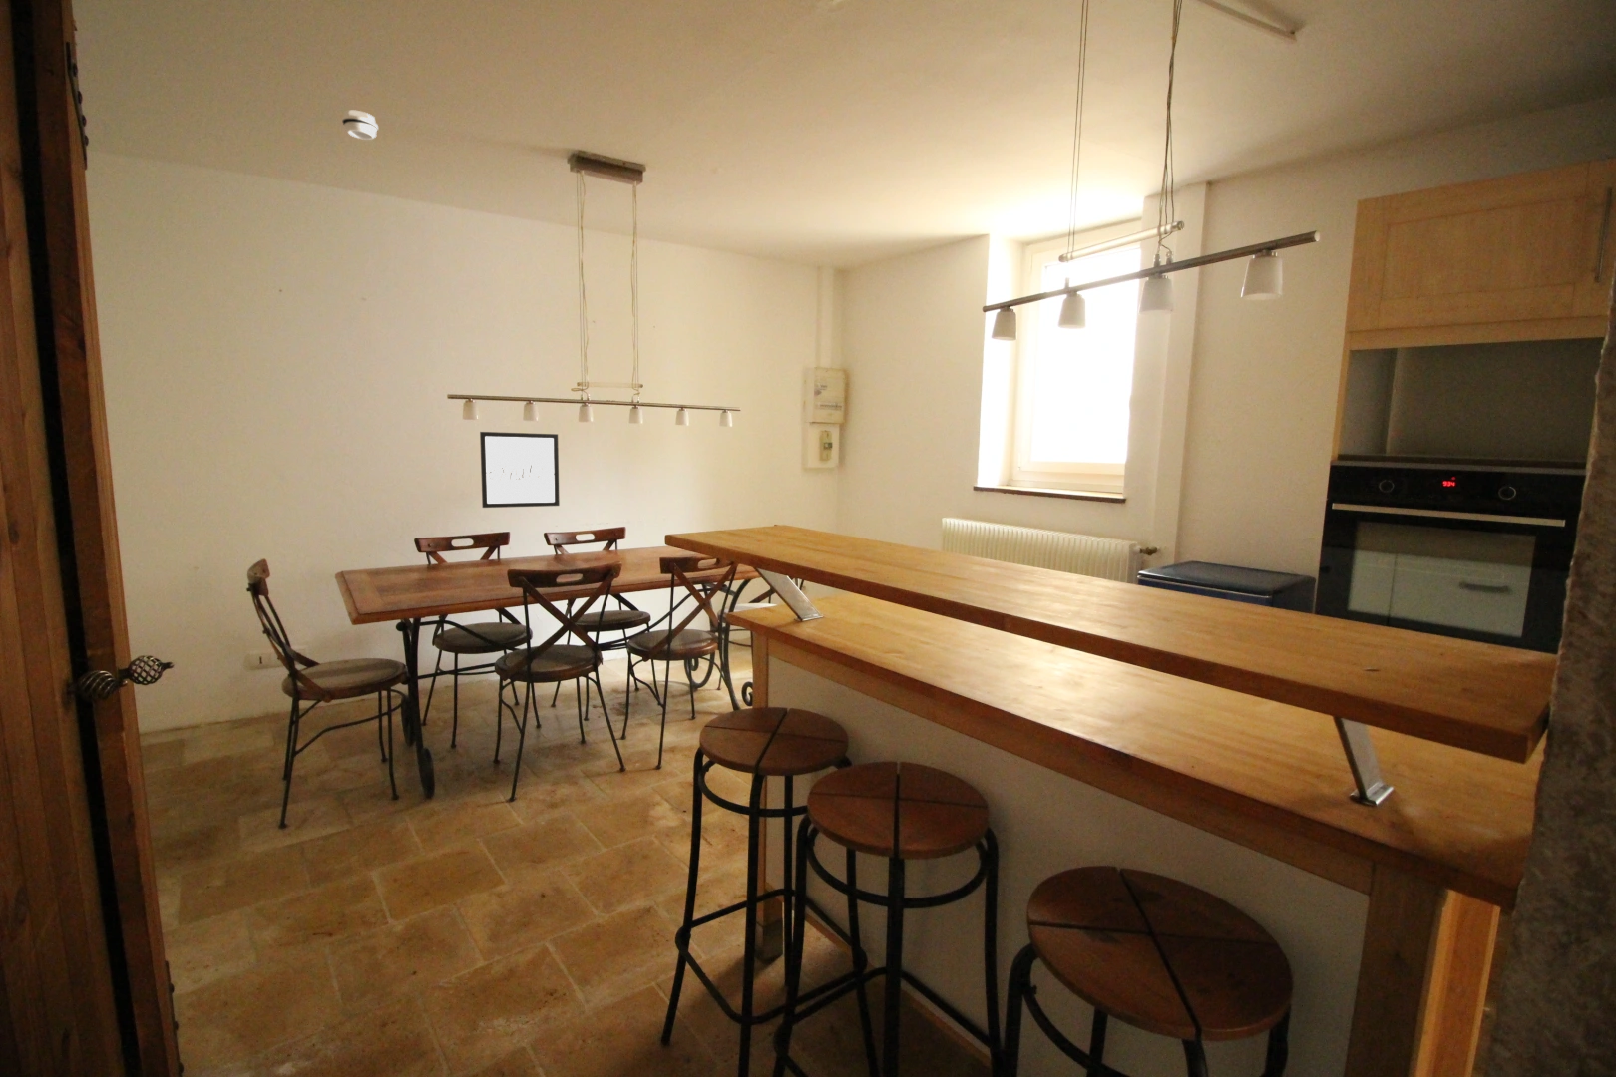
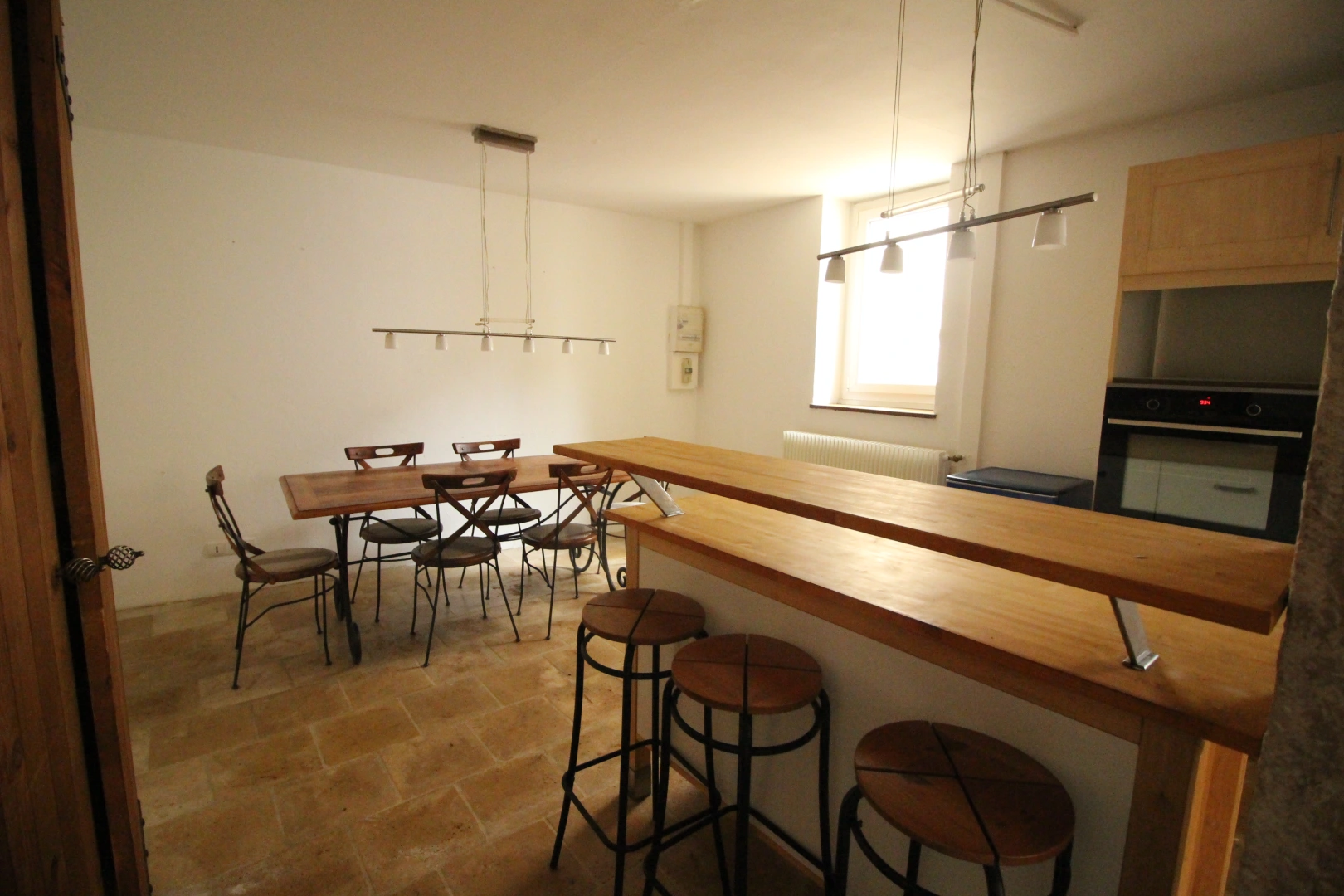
- wall art (521, 470)
- smoke detector (360, 125)
